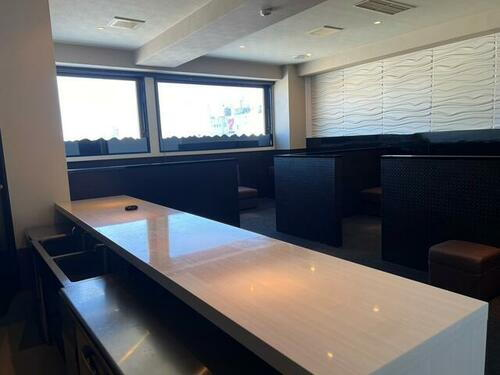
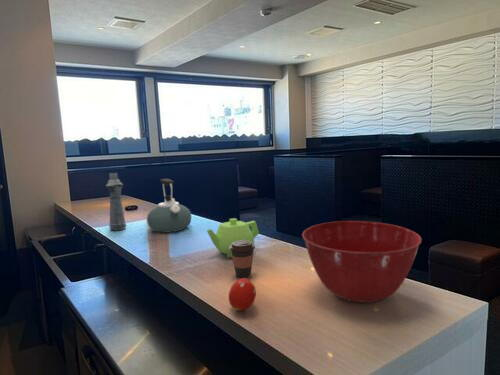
+ mixing bowl (359, 262)
+ bottle (115, 201)
+ kettle (169, 204)
+ fruit (242, 292)
+ teapot (233, 236)
+ coffee cup (242, 259)
